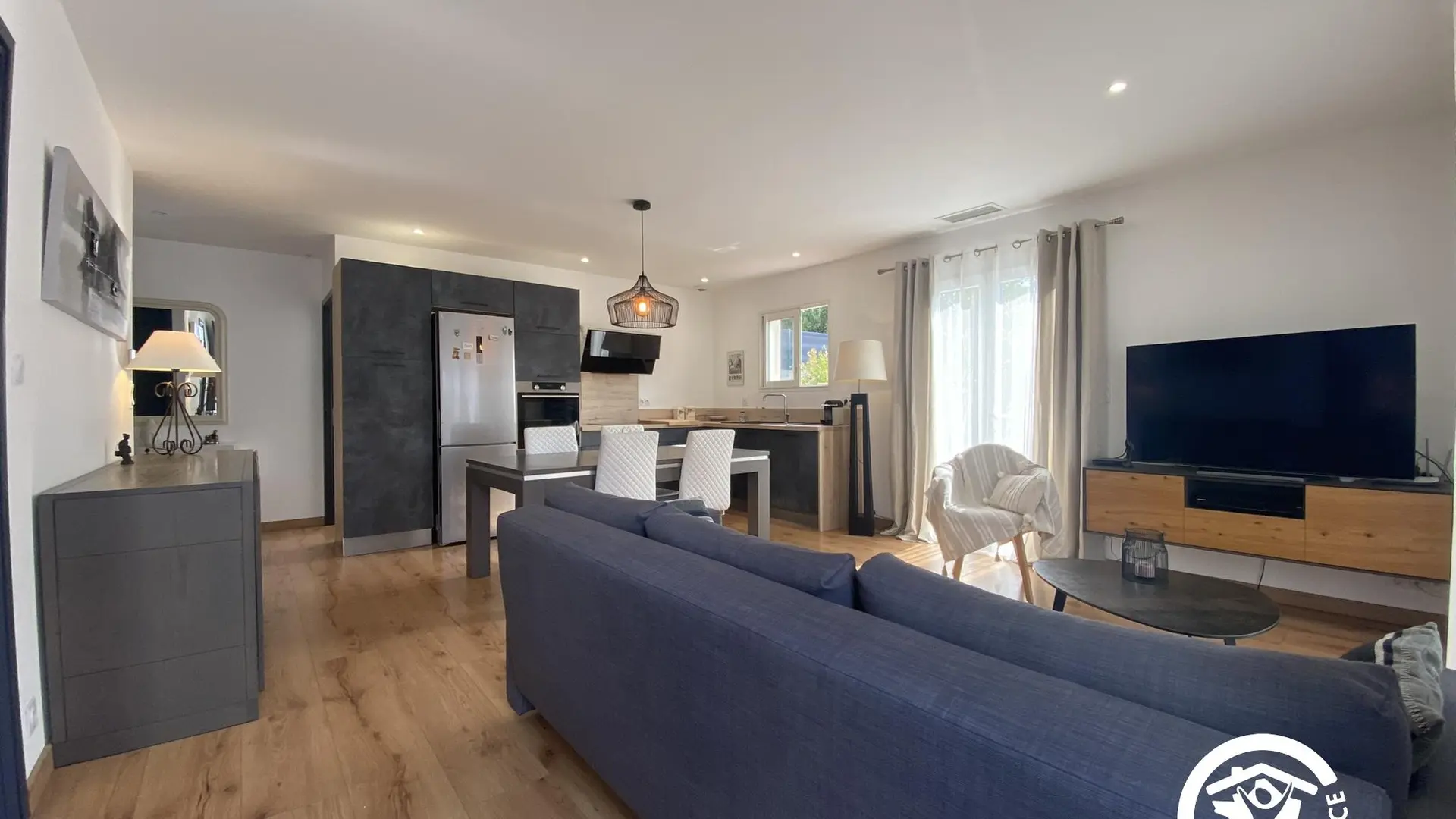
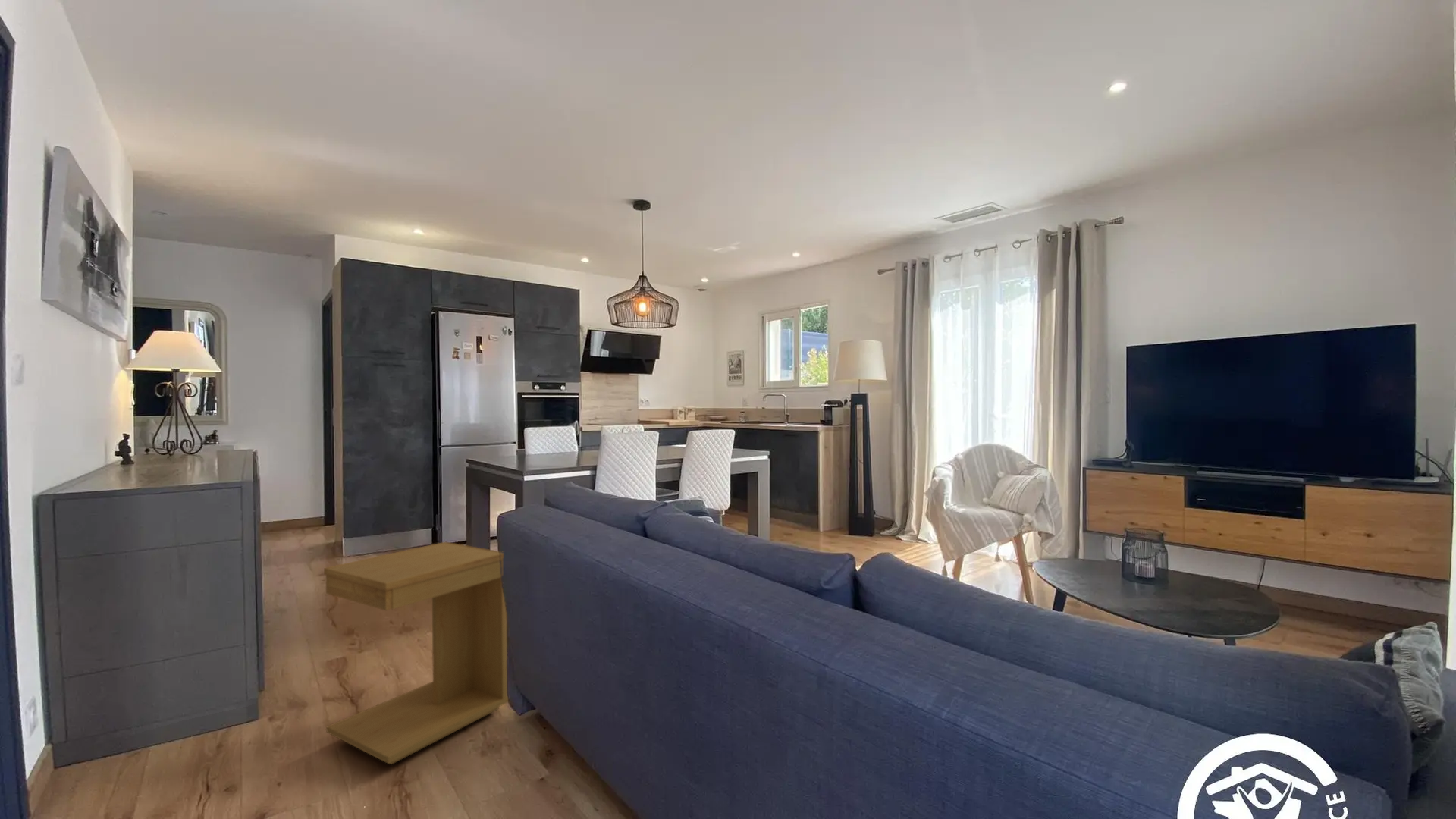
+ side table (432, 643)
